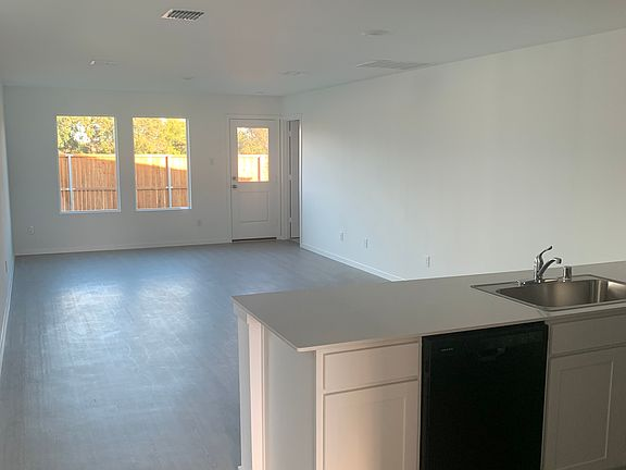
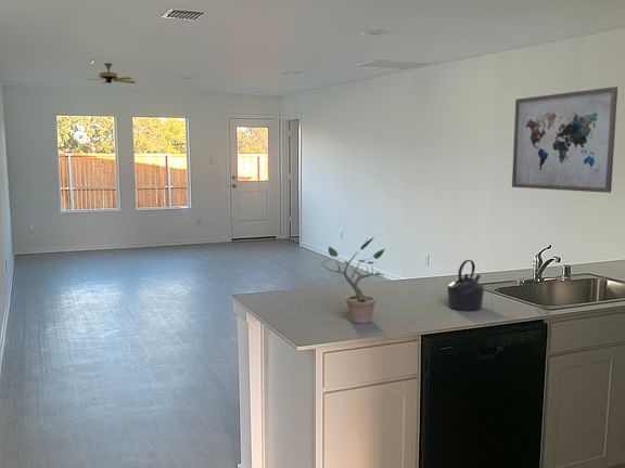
+ ceiling fan (107, 78)
+ kettle (469, 282)
+ wall art (559, 142)
+ potted plant (353, 276)
